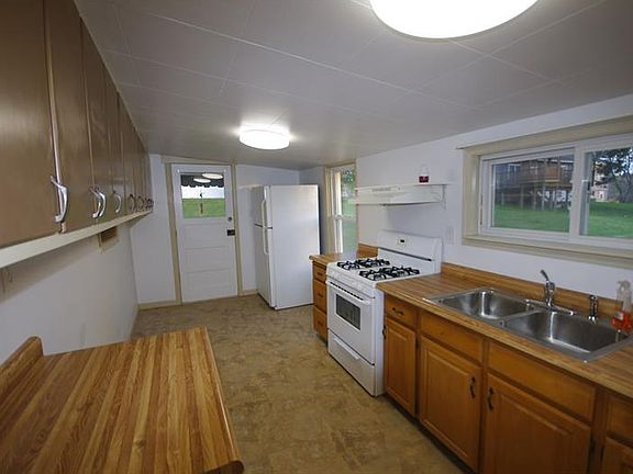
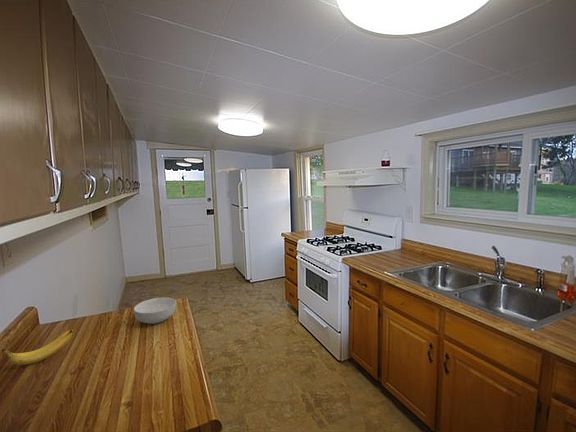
+ banana (40, 348)
+ cereal bowl (155, 312)
